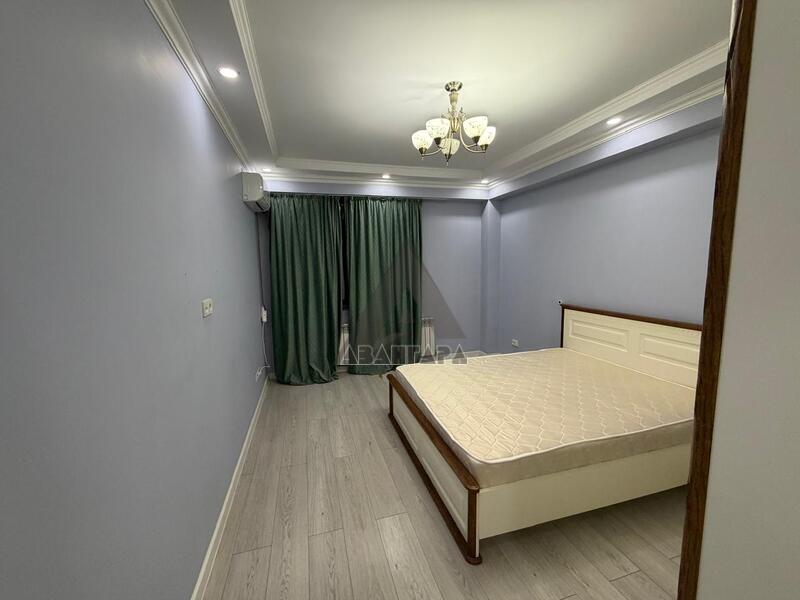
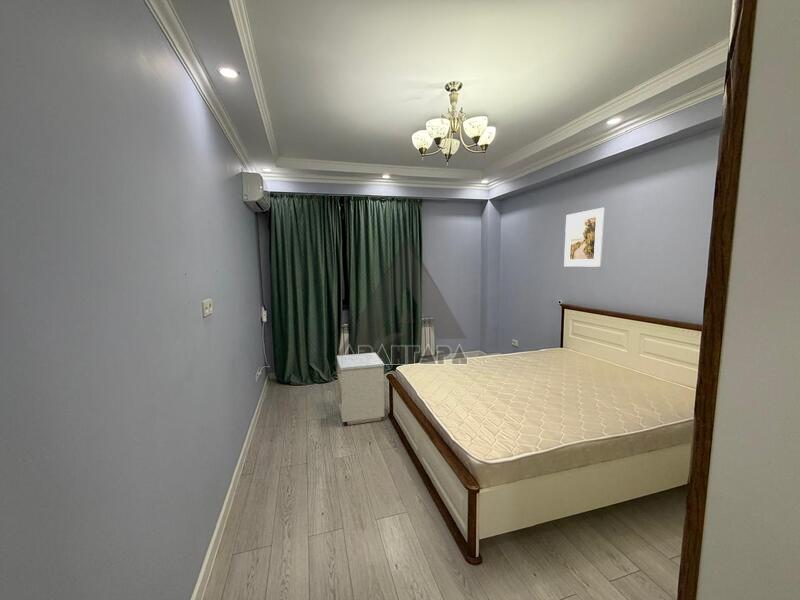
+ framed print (582, 239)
+ nightstand (360, 387)
